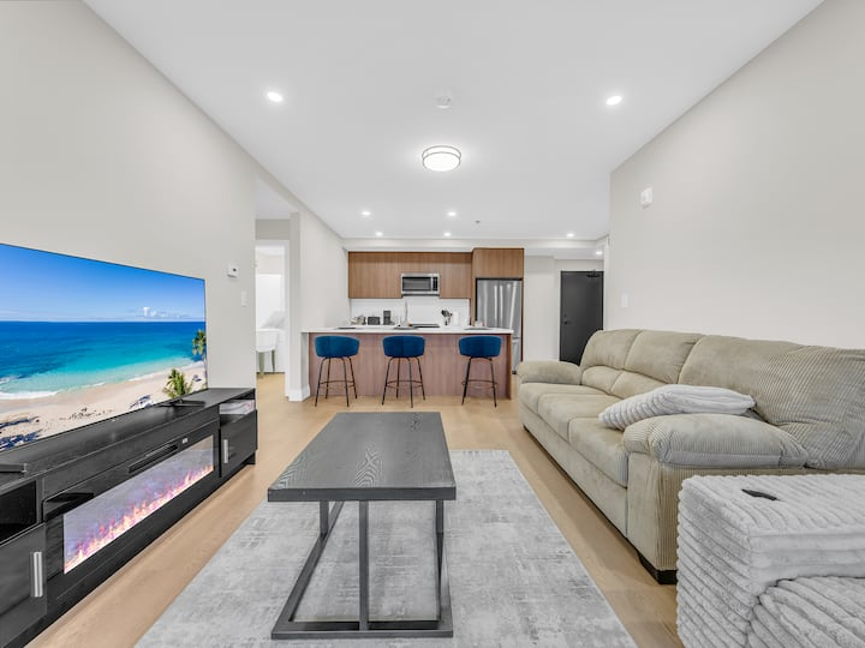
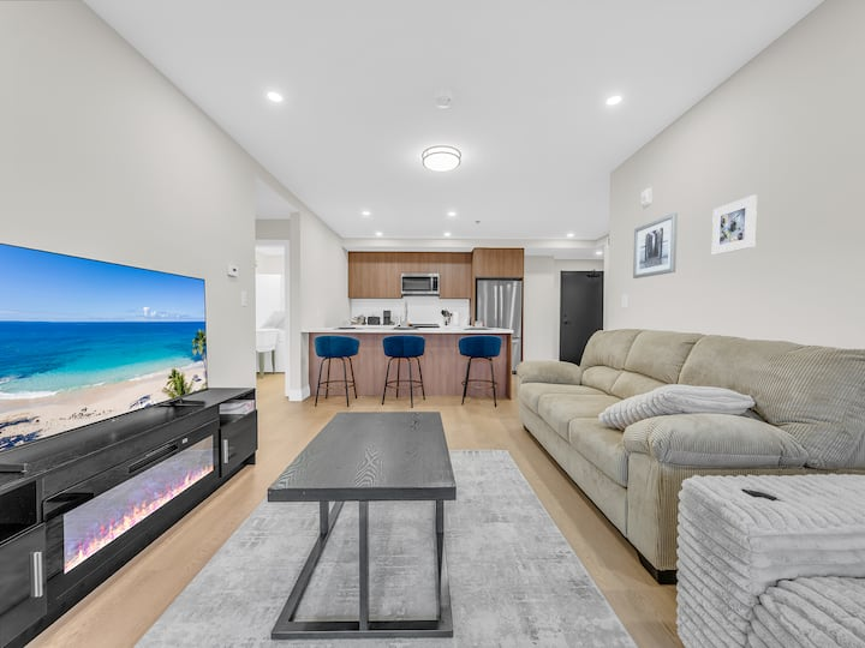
+ wall art (652, 248)
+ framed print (732, 227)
